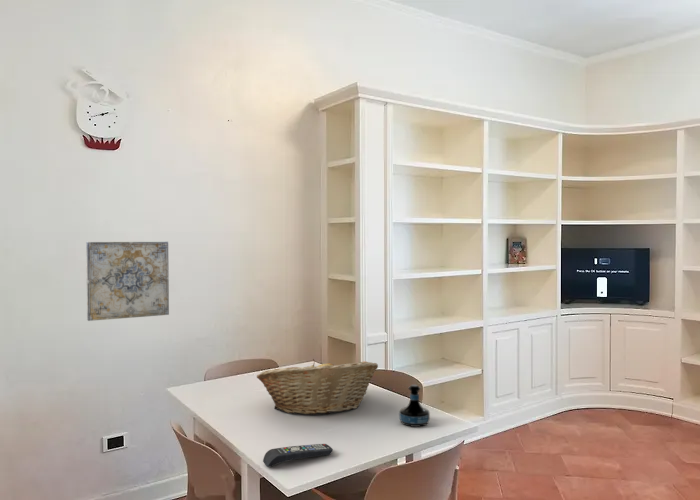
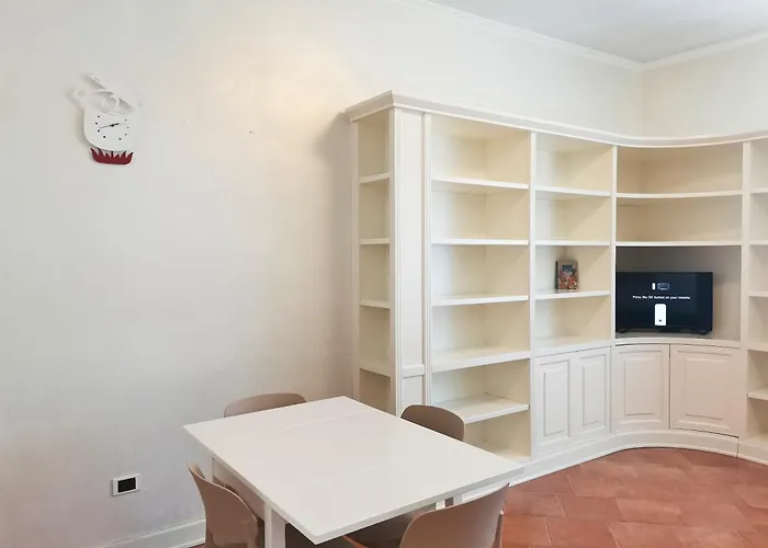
- remote control (298, 452)
- wall art (129, 279)
- tequila bottle (414, 403)
- fruit basket (318, 380)
